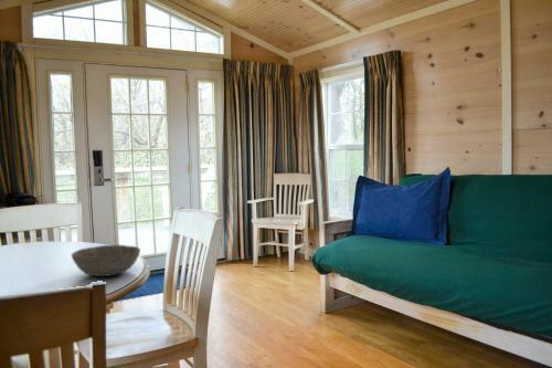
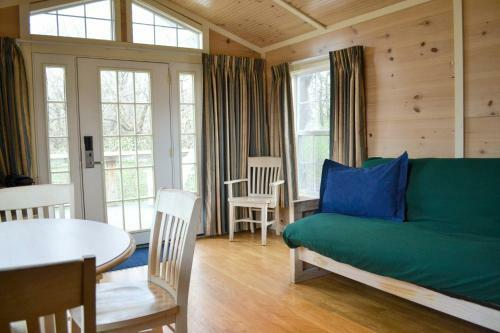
- bowl (106, 261)
